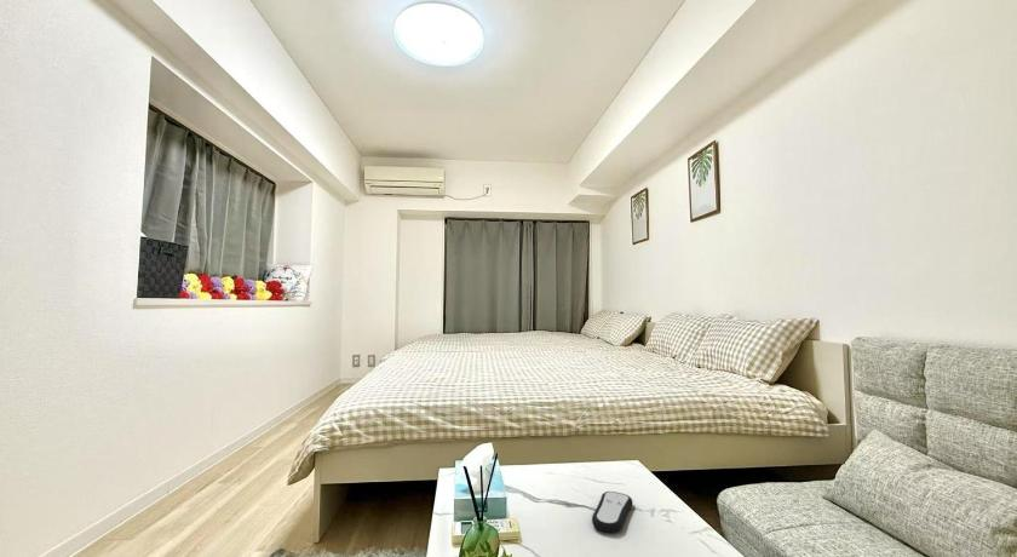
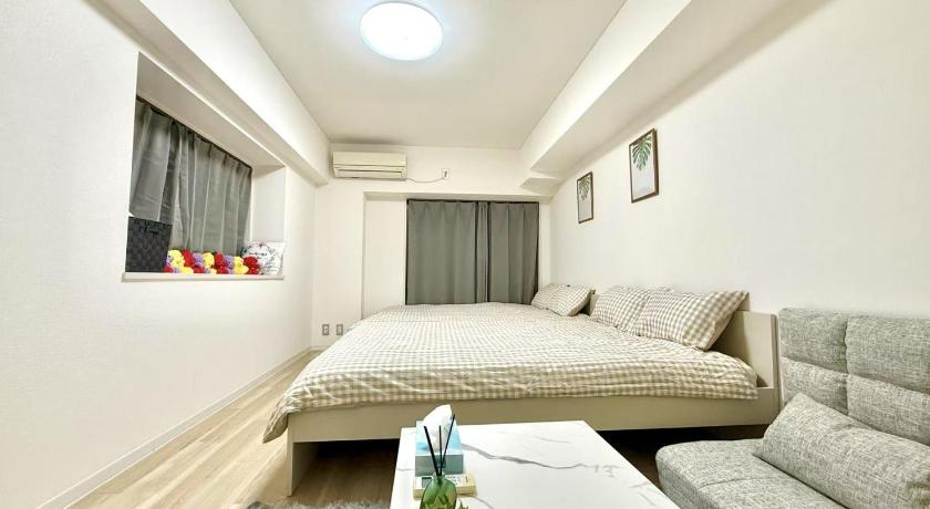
- remote control (611, 510)
